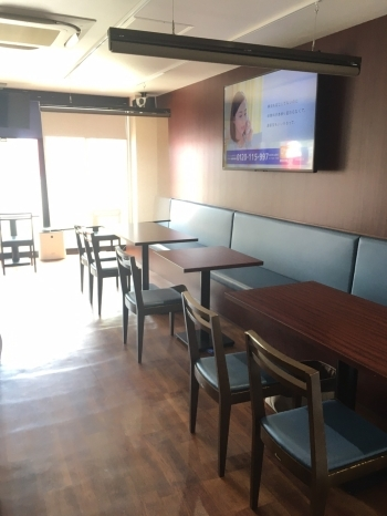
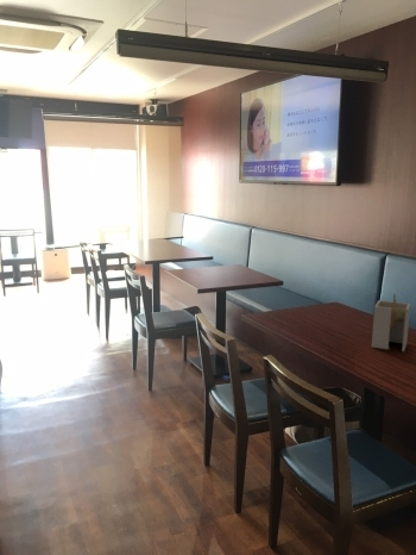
+ utensil holder (391, 318)
